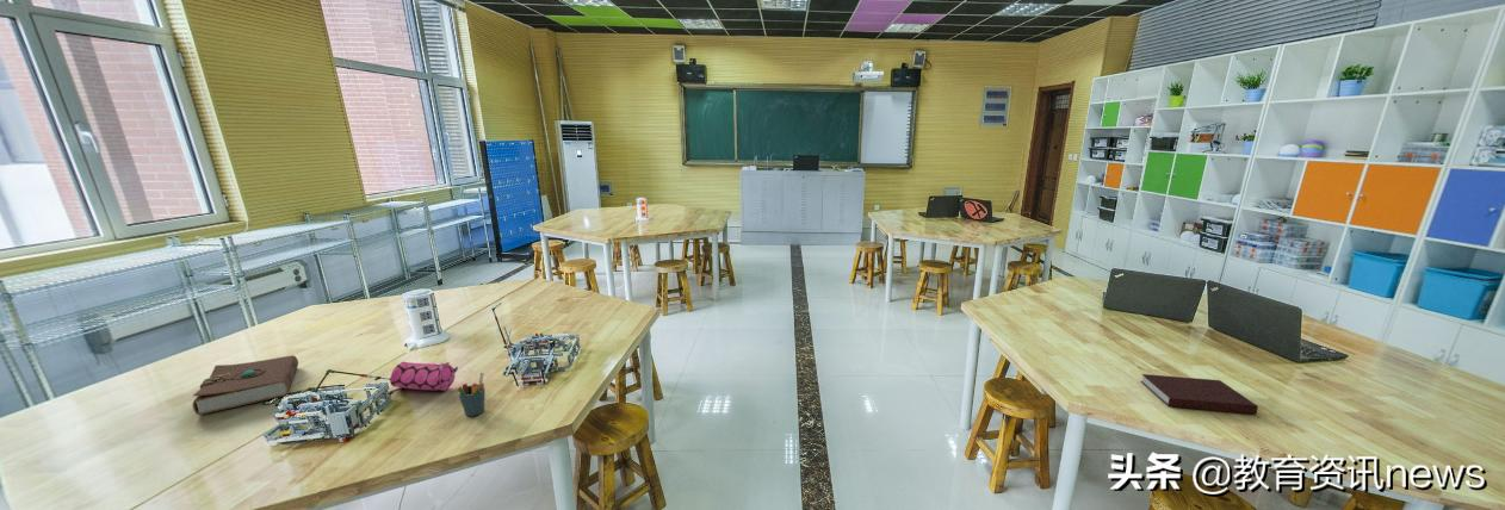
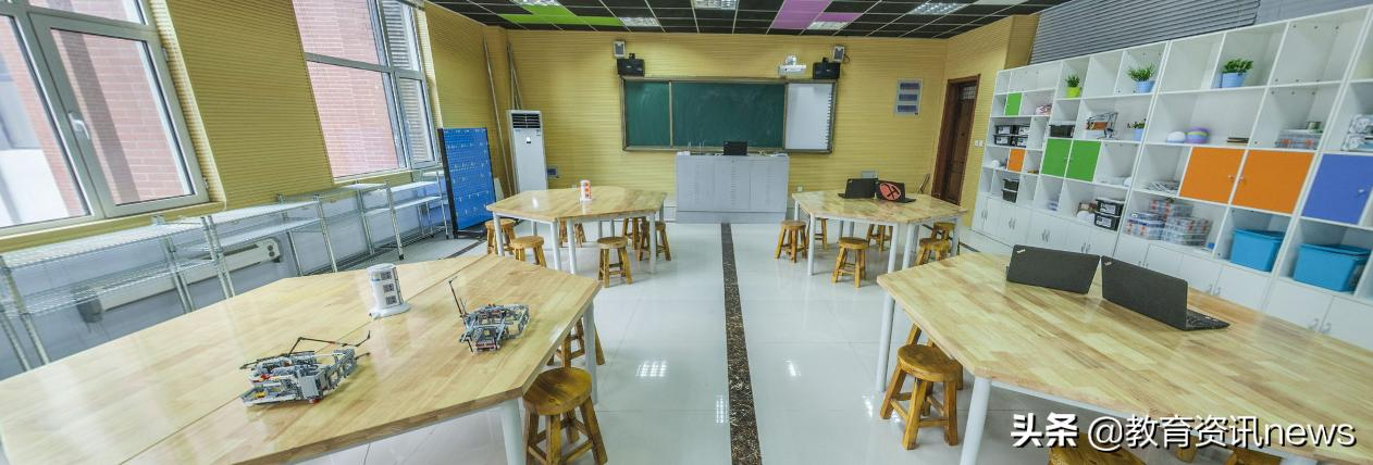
- pencil case (422, 374)
- pen holder (472, 394)
- book (249, 379)
- notebook (1195, 392)
